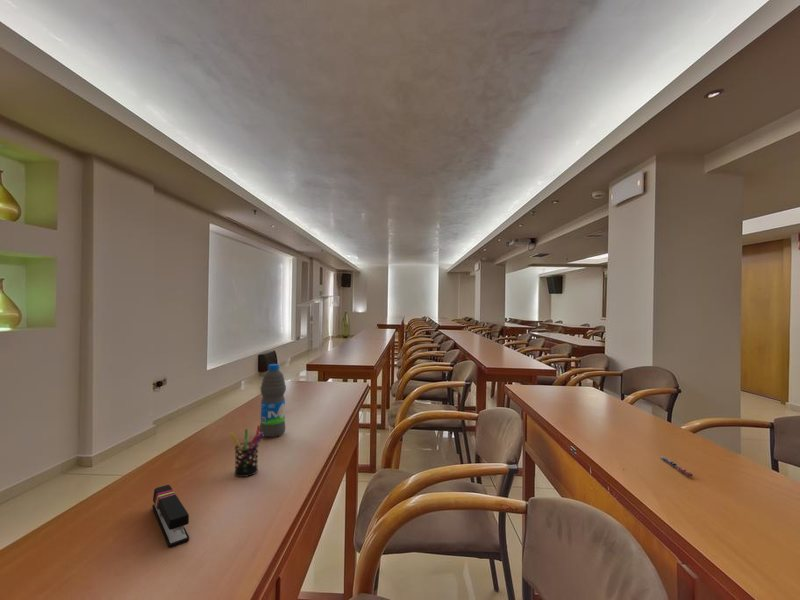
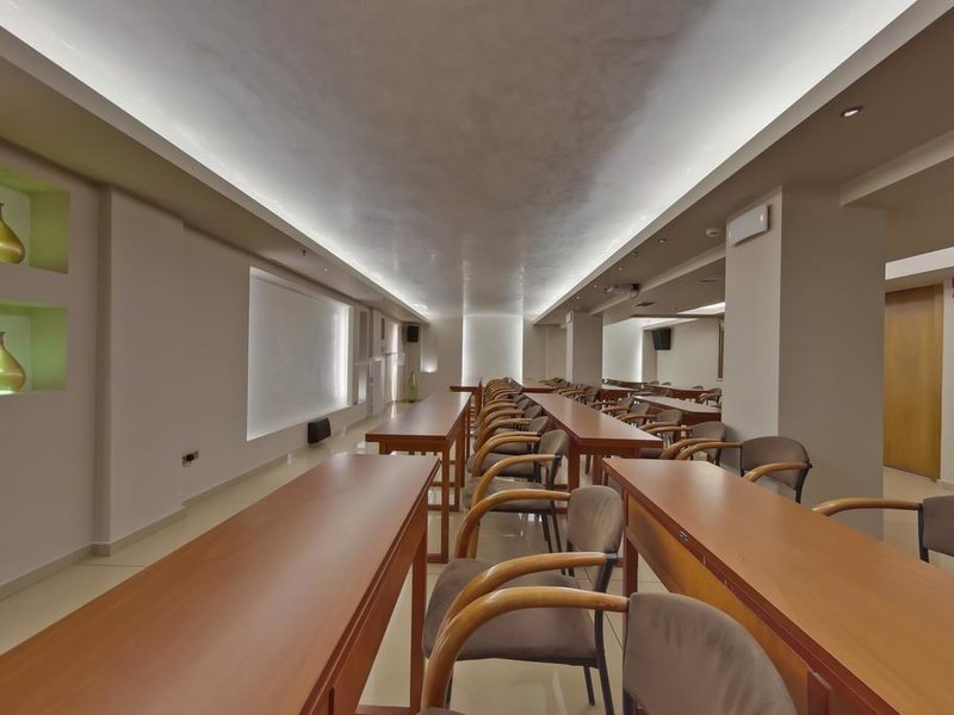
- water bottle (273, 399)
- pen holder (247, 448)
- pen (675, 464)
- stapler (169, 510)
